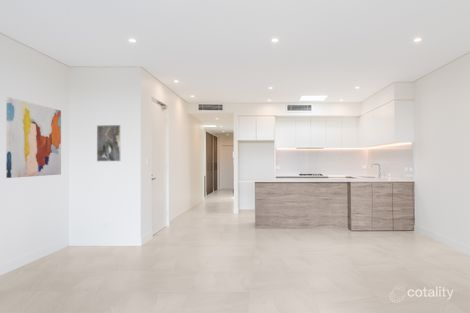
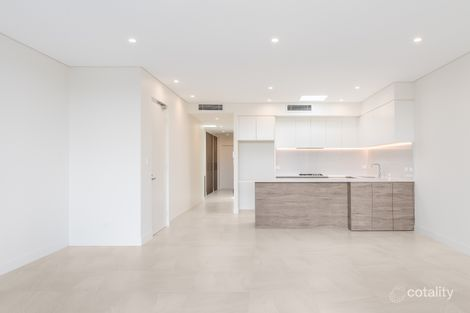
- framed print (108, 143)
- wall art (36, 140)
